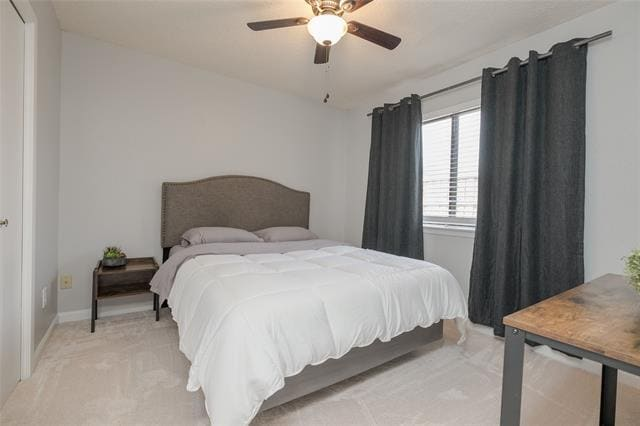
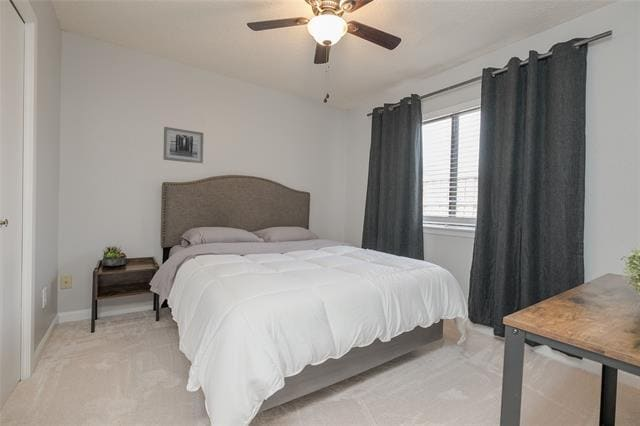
+ wall art (184, 145)
